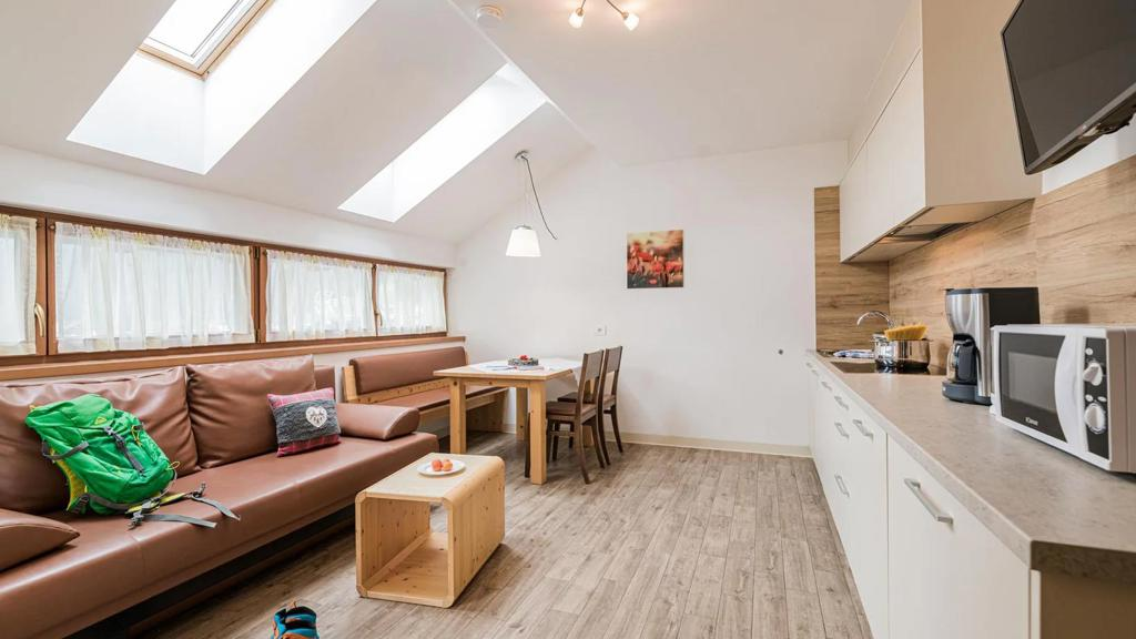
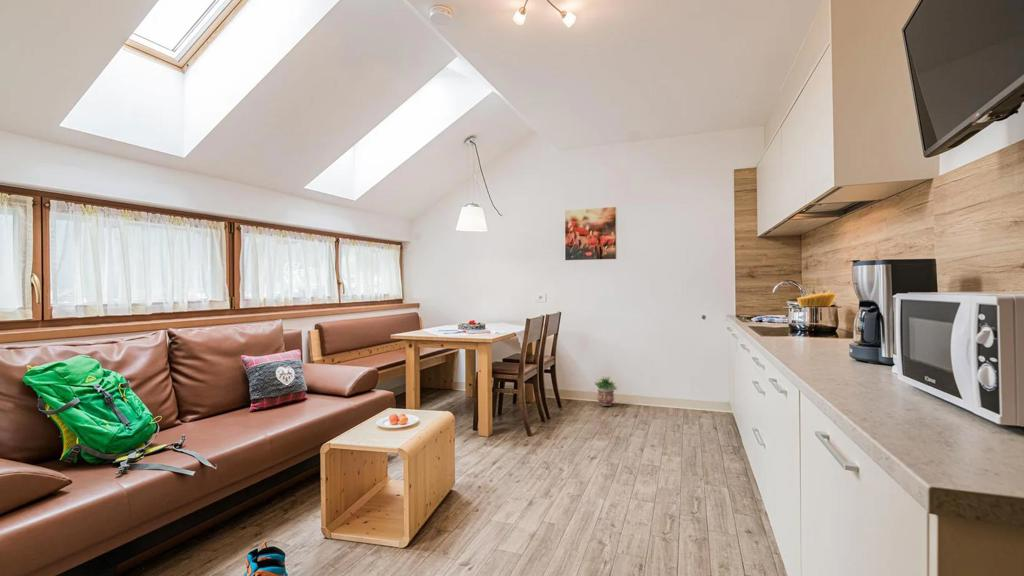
+ potted plant (605, 390)
